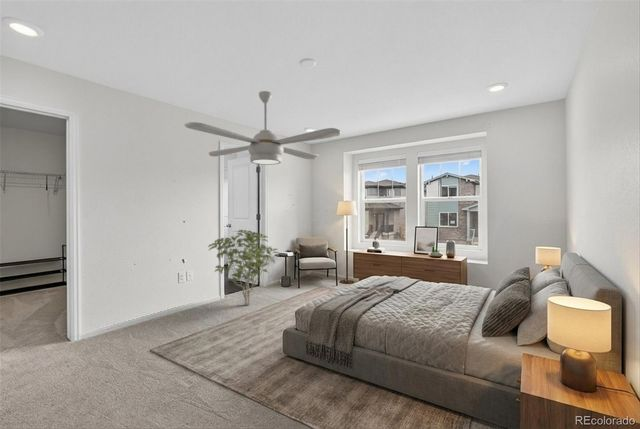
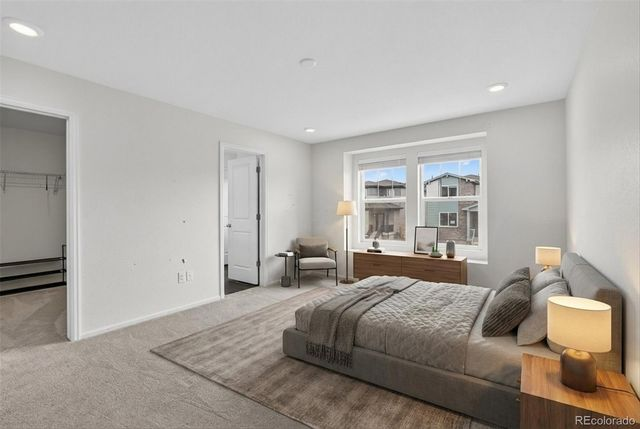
- shrub (246, 267)
- ceiling fan (265, 127)
